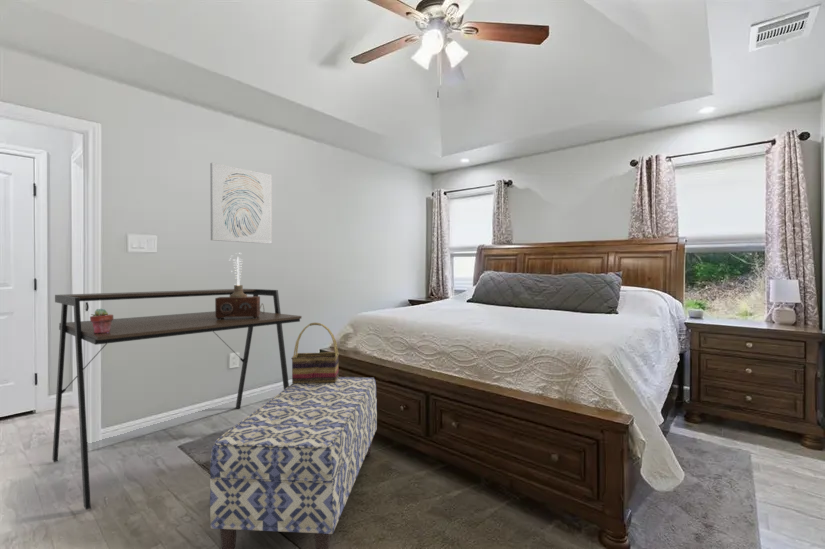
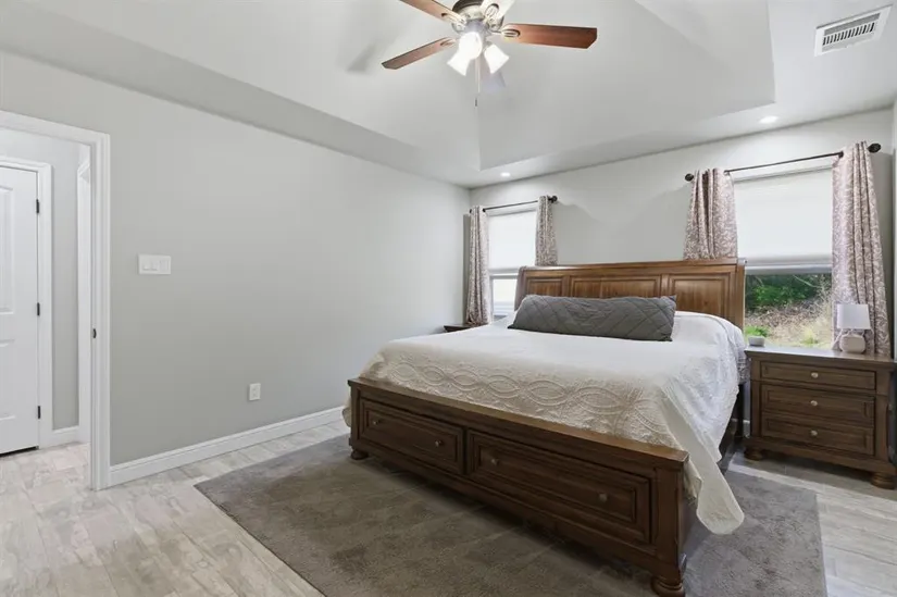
- bench (313, 449)
- wall art (242, 205)
- potted succulent (101, 320)
- woven basket (315, 353)
- table lamp (242, 285)
- desk (184, 334)
